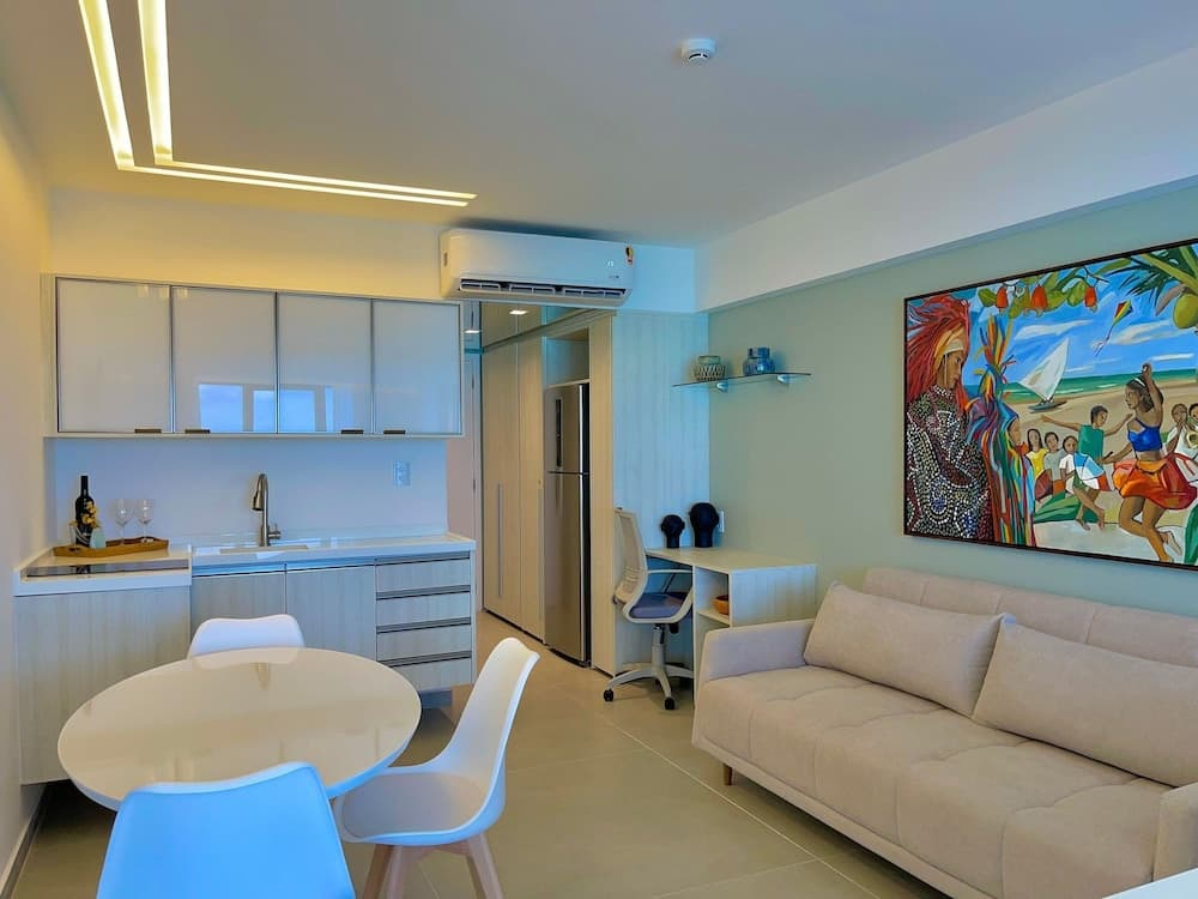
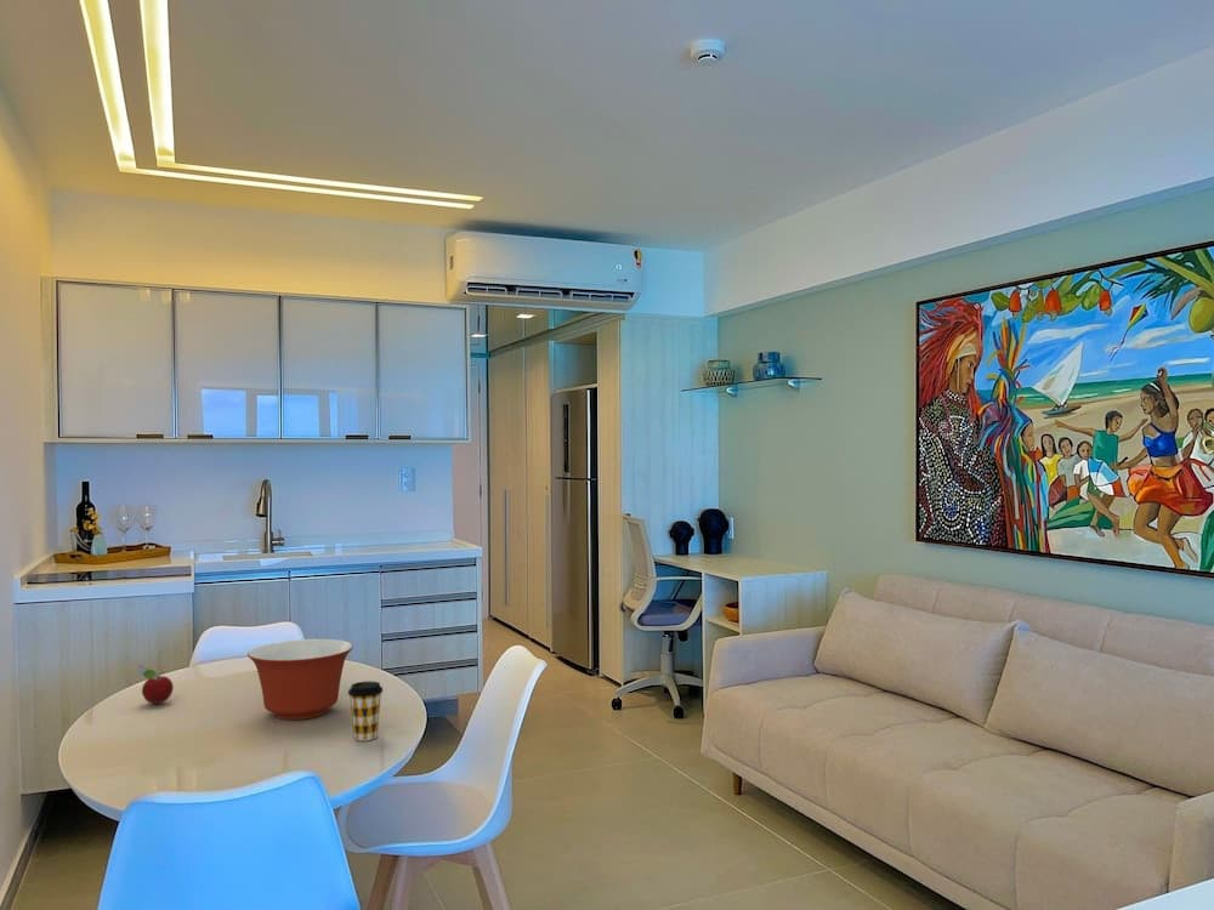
+ coffee cup (365, 711)
+ fruit (153, 683)
+ mixing bowl (301, 679)
